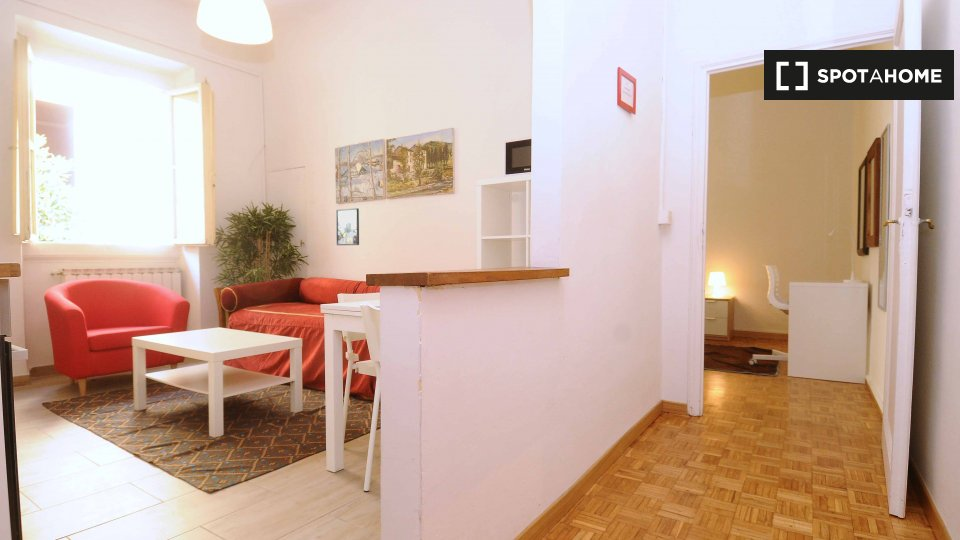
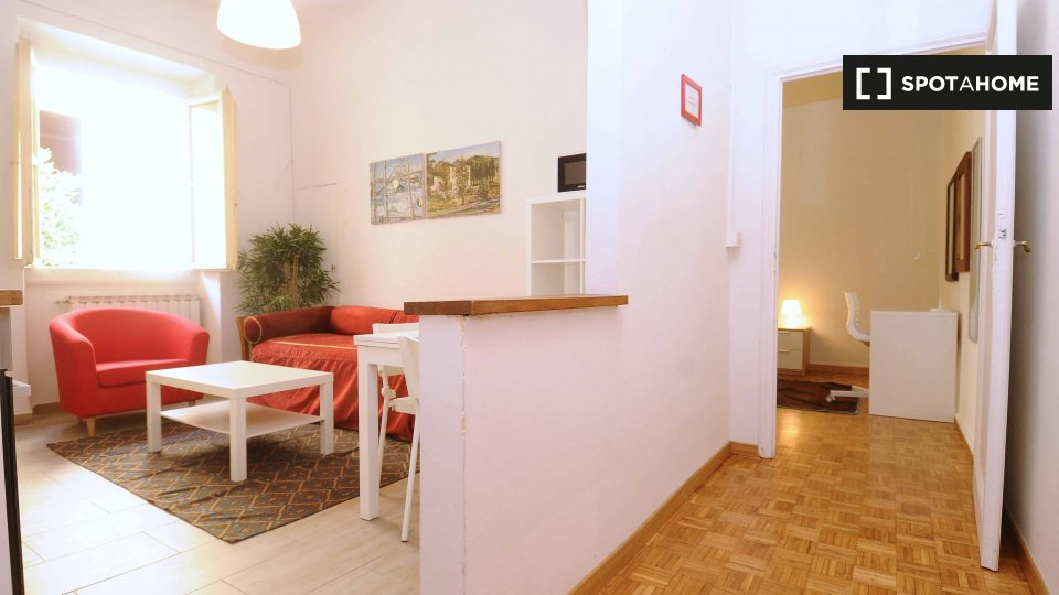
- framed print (347, 227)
